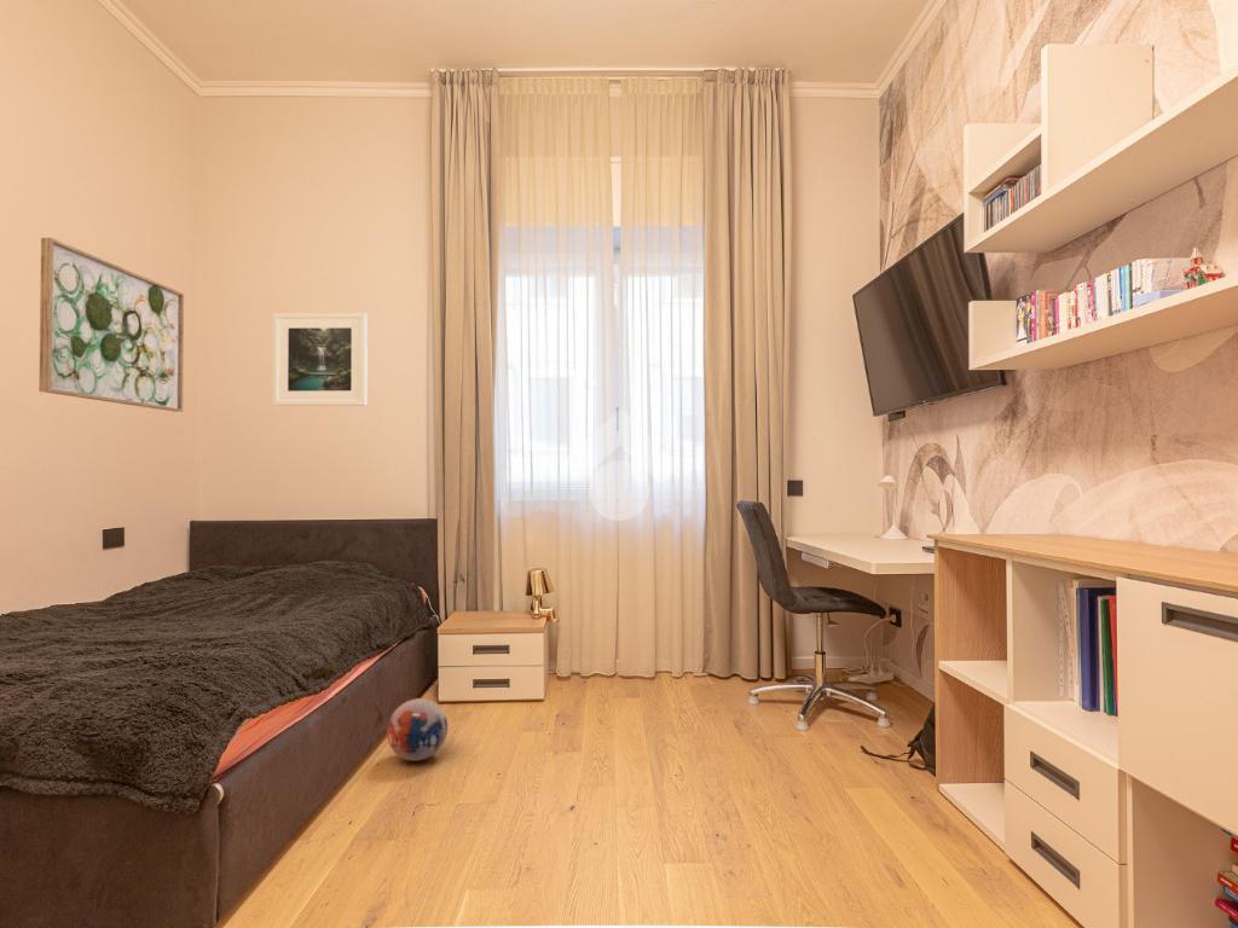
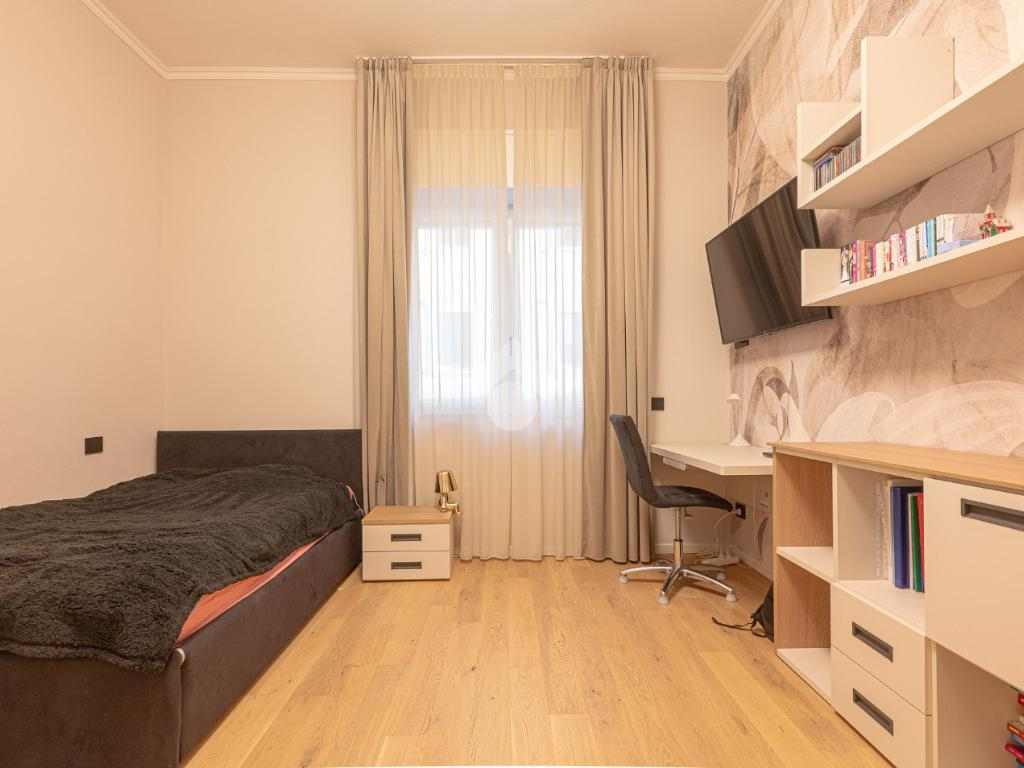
- ball (417, 729)
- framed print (319, 359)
- wall art (123, 336)
